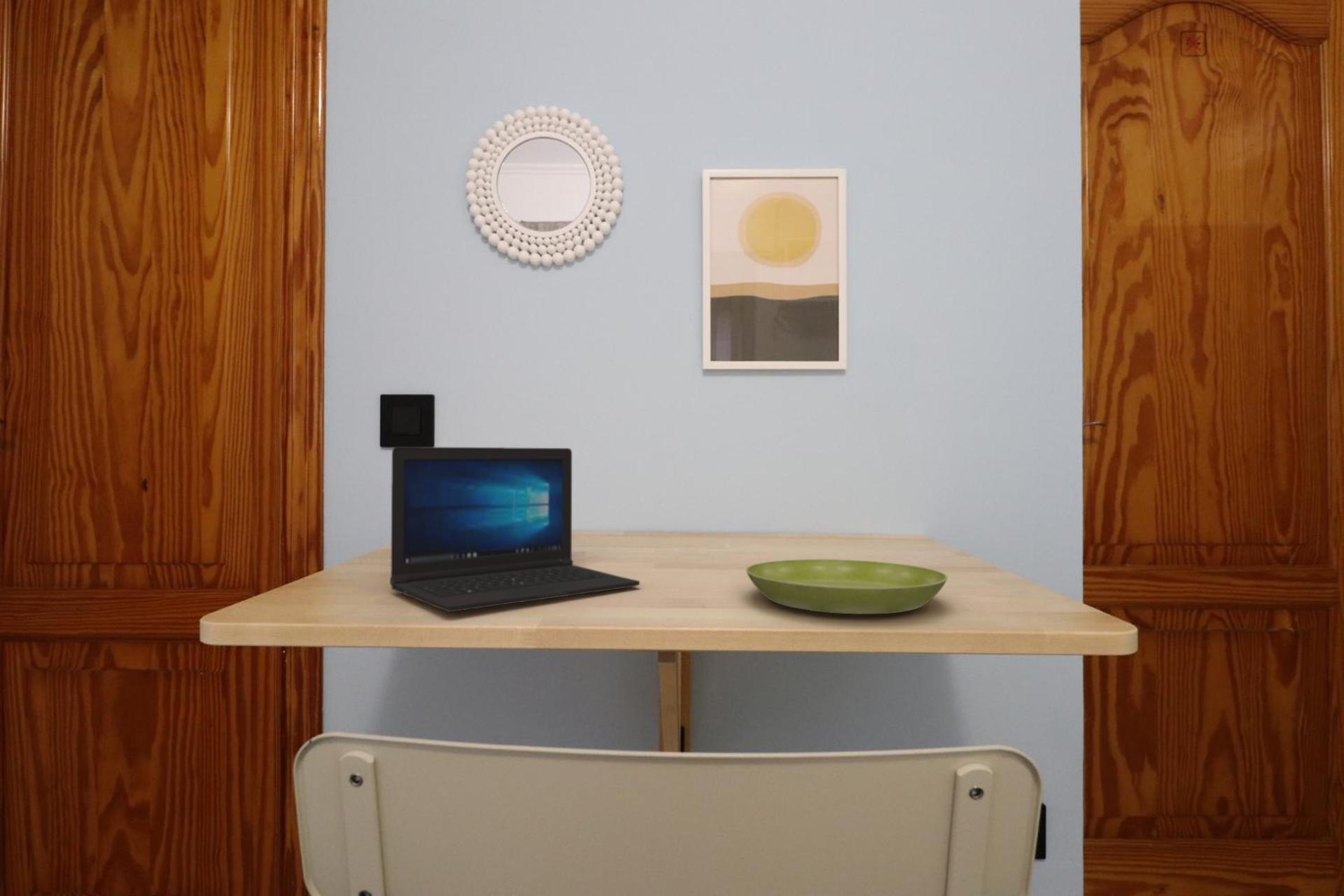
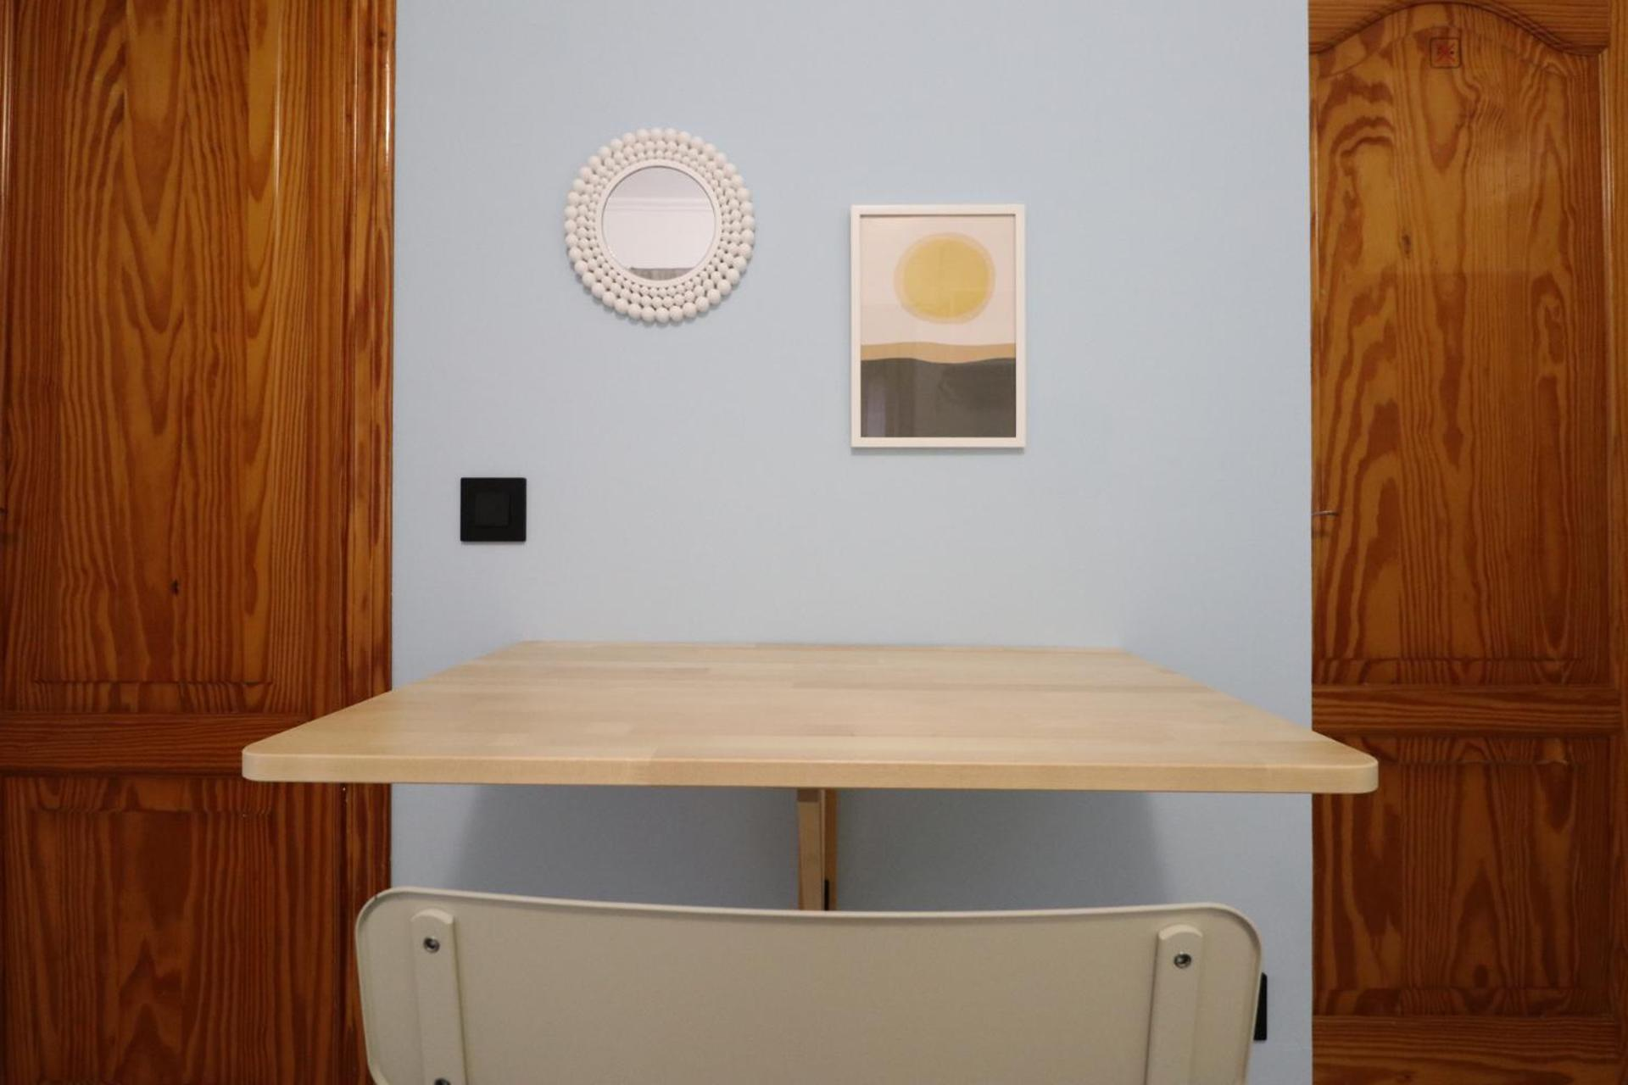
- saucer (844, 585)
- laptop (517, 518)
